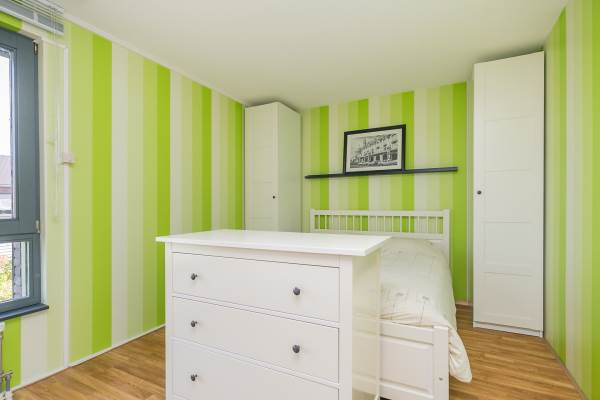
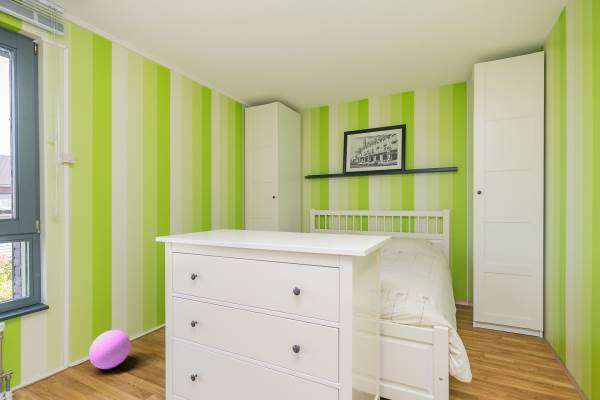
+ ball (110, 348)
